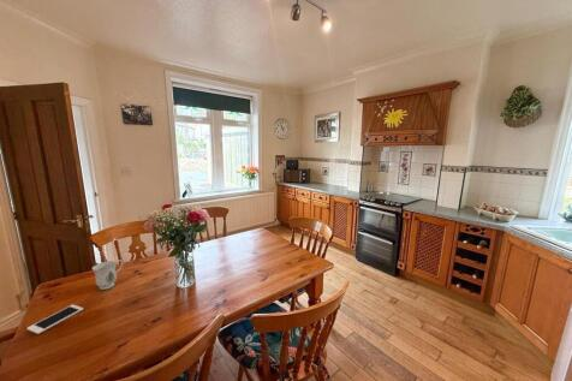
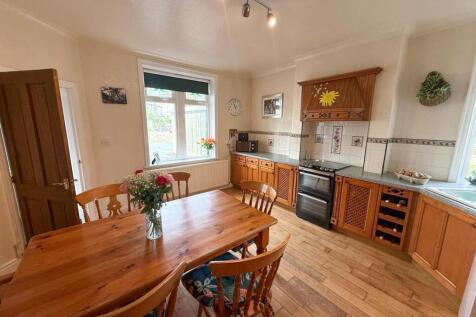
- mug (109, 274)
- cell phone (56, 317)
